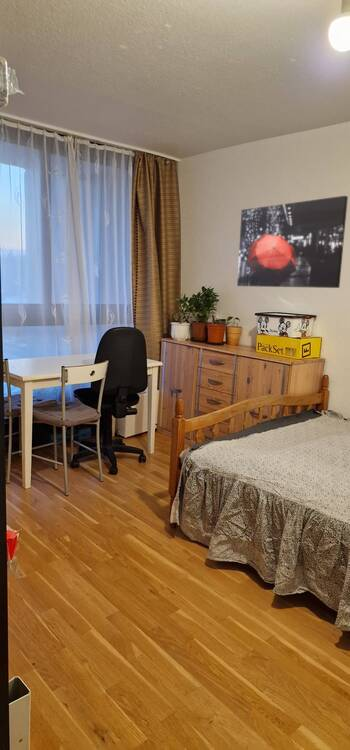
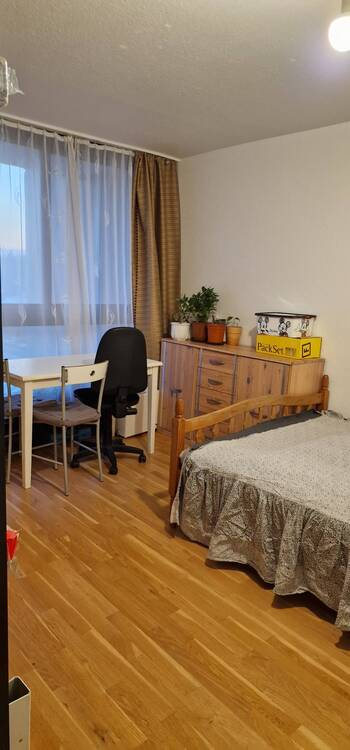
- wall art (286, 245)
